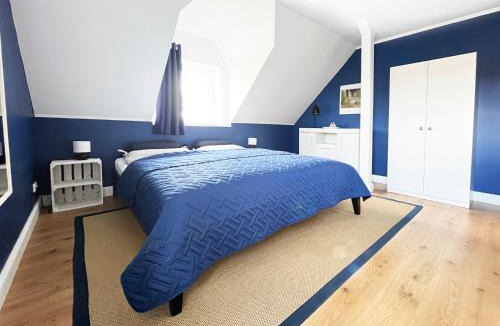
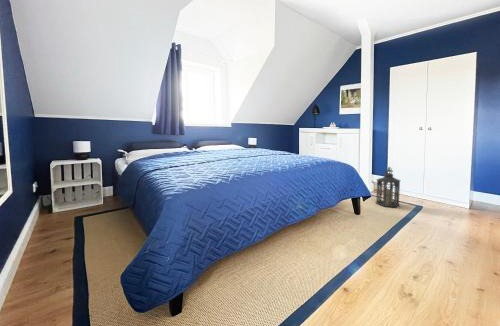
+ lantern (388, 184)
